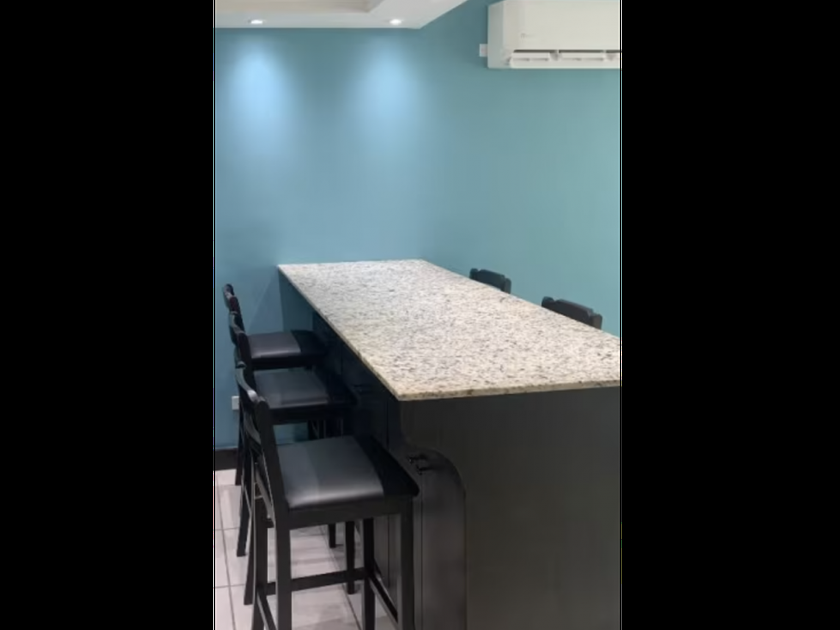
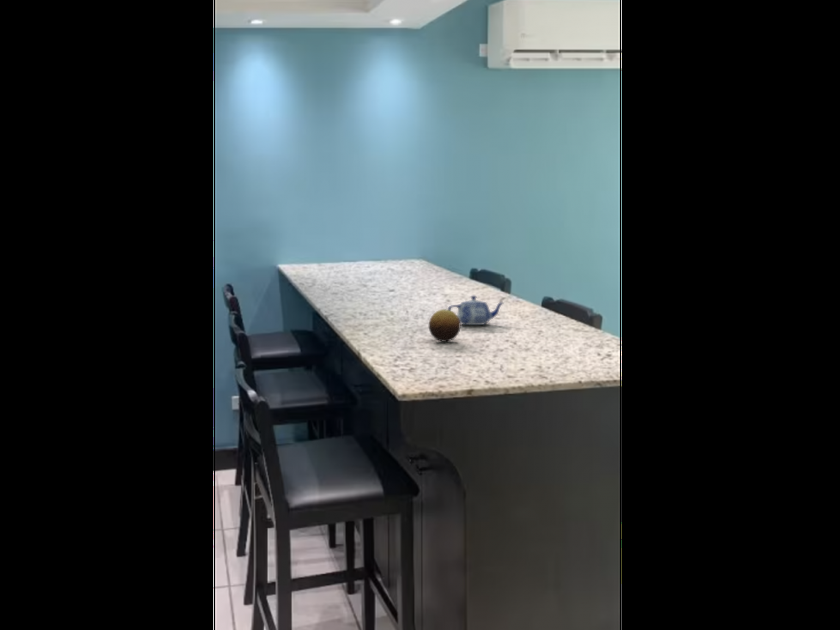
+ teapot (476, 310)
+ fruit (444, 325)
